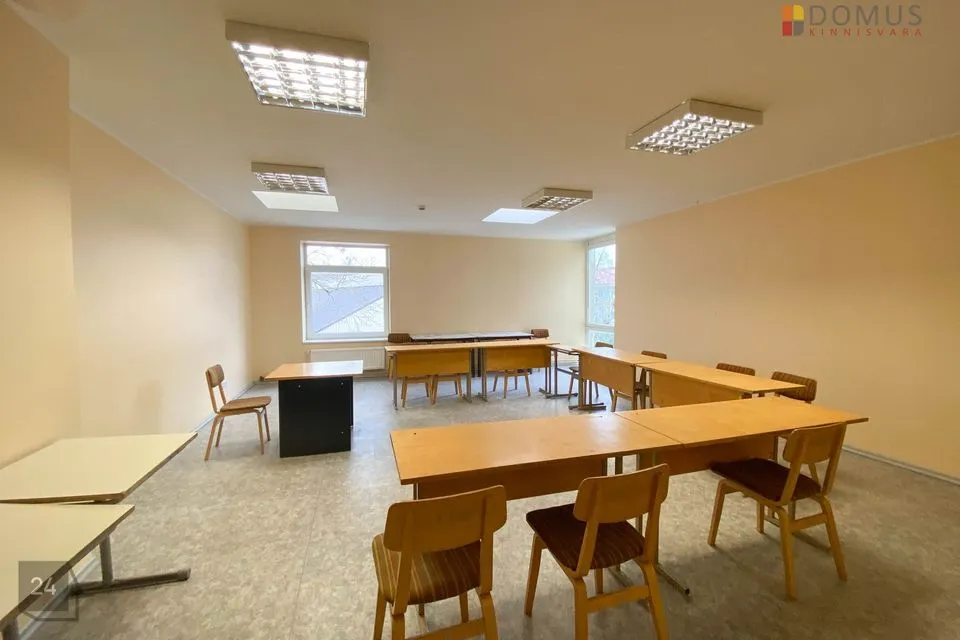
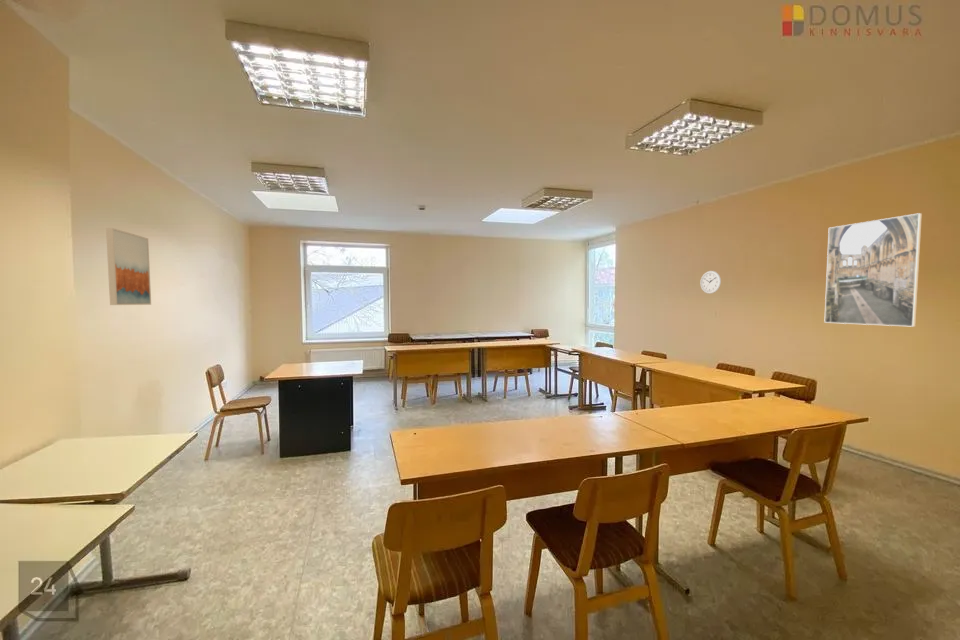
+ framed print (868, 273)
+ wall art (130, 269)
+ wall clock (709, 282)
